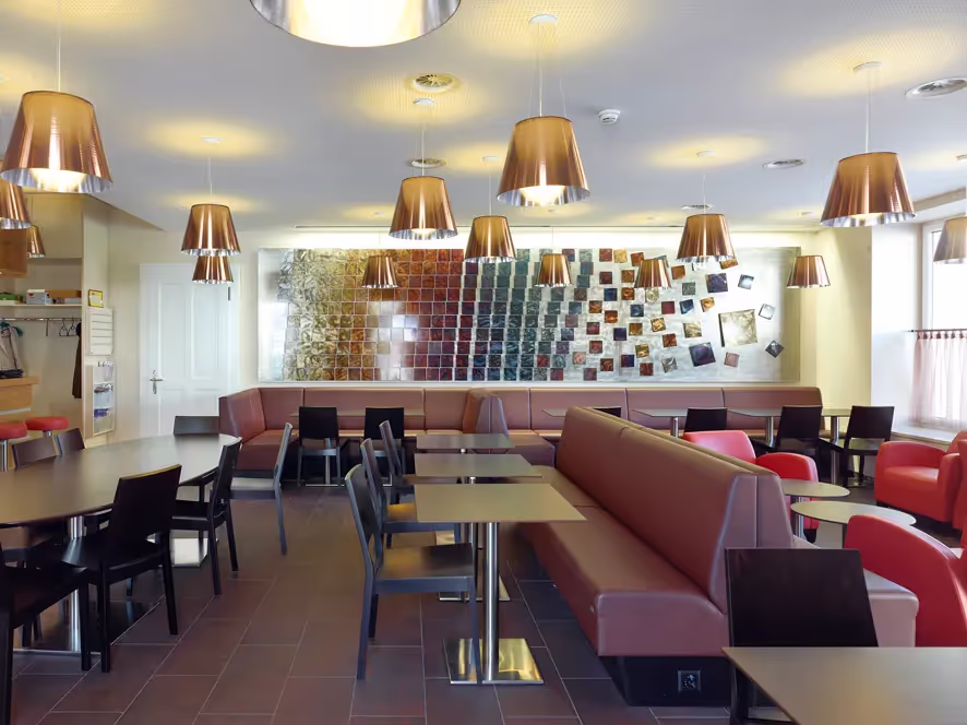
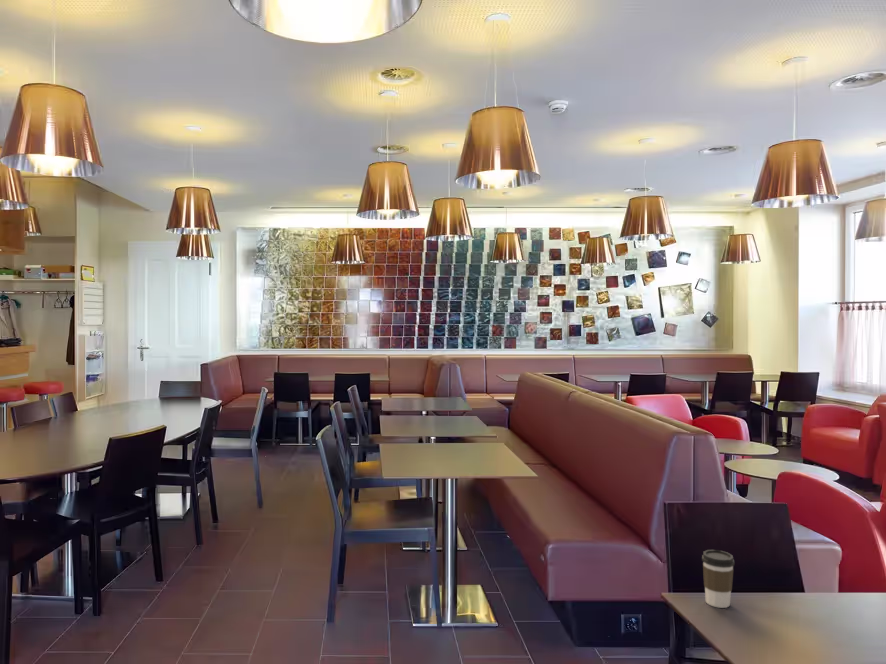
+ coffee cup (717, 578)
